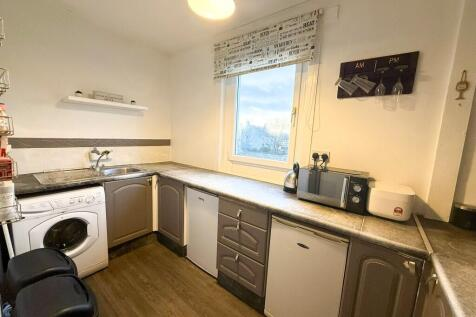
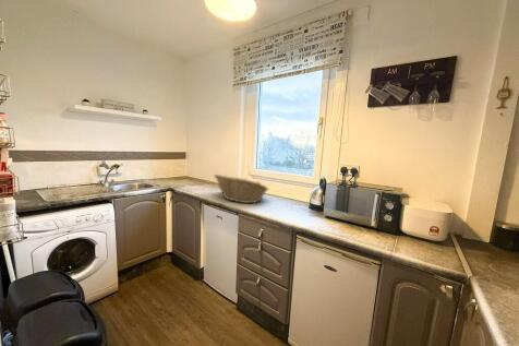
+ fruit basket (241, 187)
